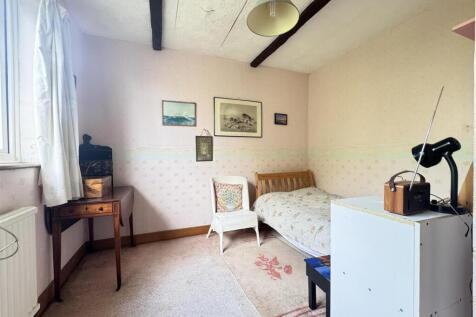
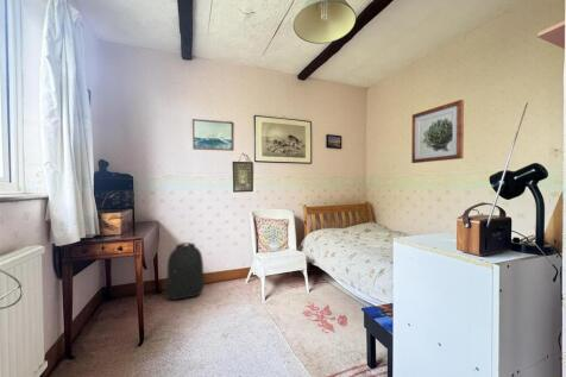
+ wall art (435, 134)
+ backpack (185, 268)
